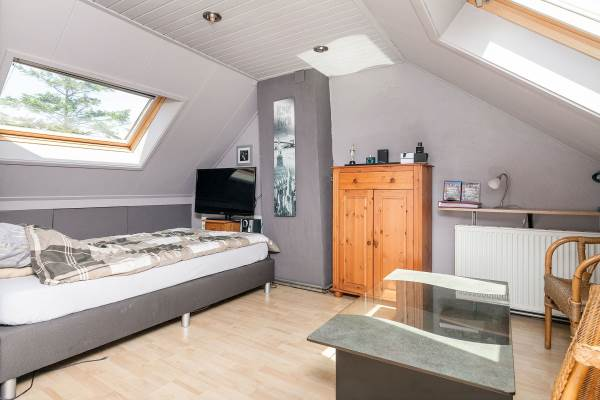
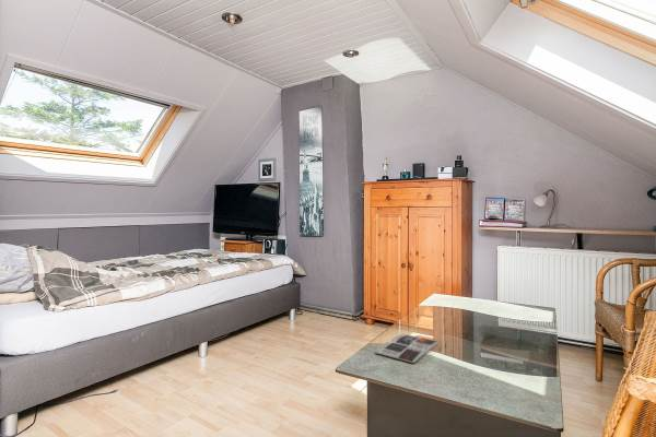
+ magazine (408, 345)
